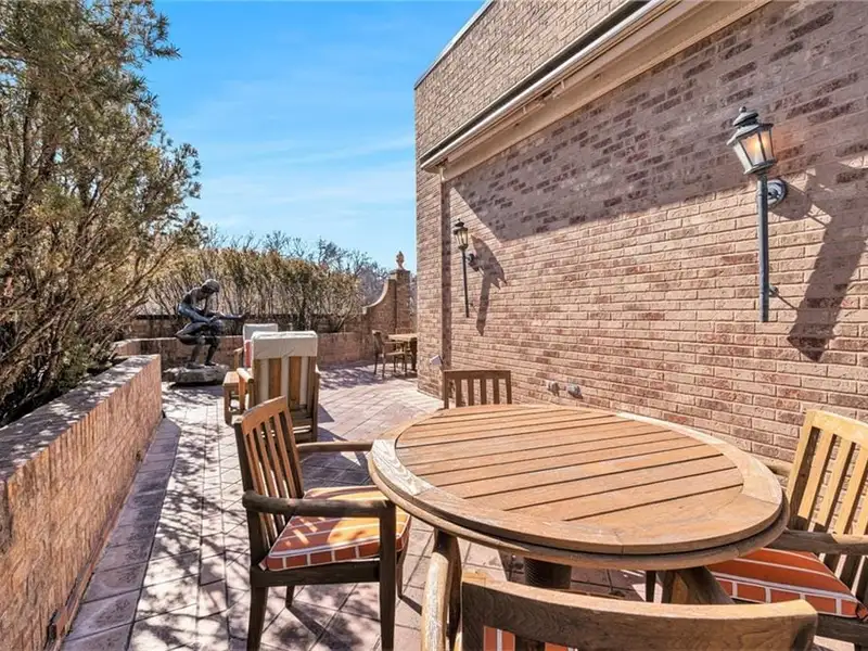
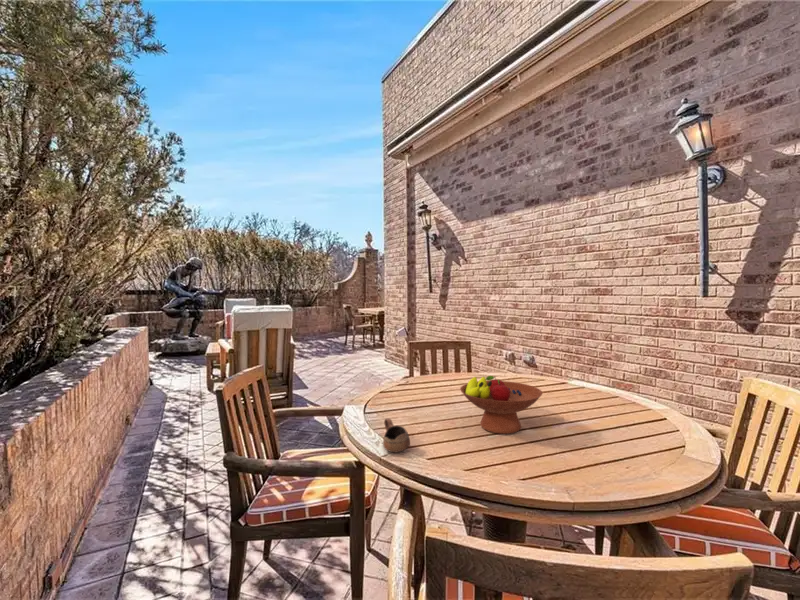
+ cup (396, 435)
+ fruit bowl (500, 401)
